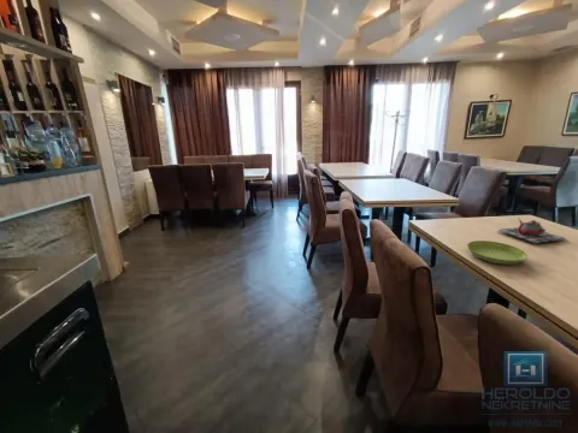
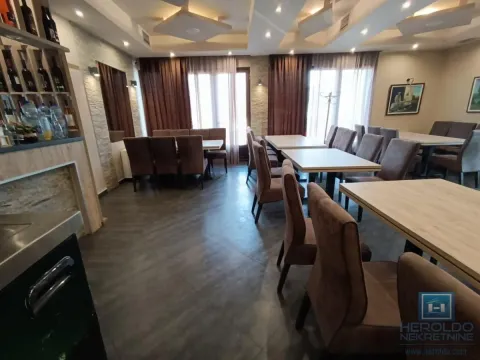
- saucer (495, 253)
- teapot (532, 227)
